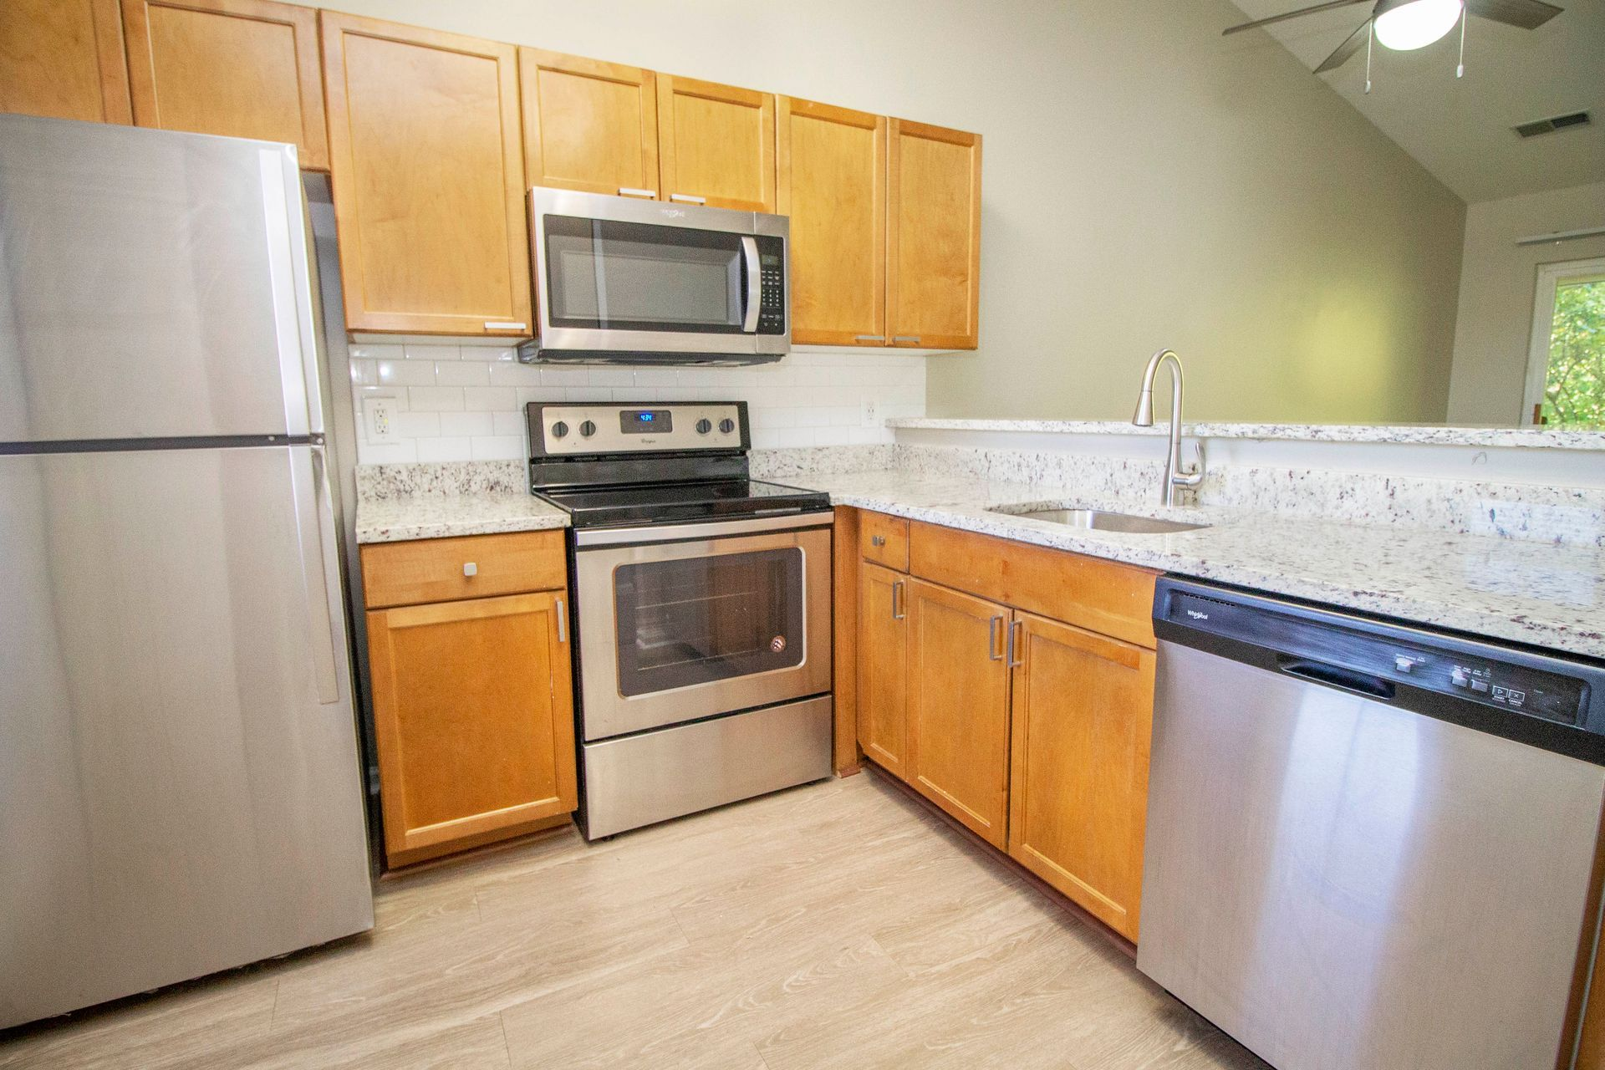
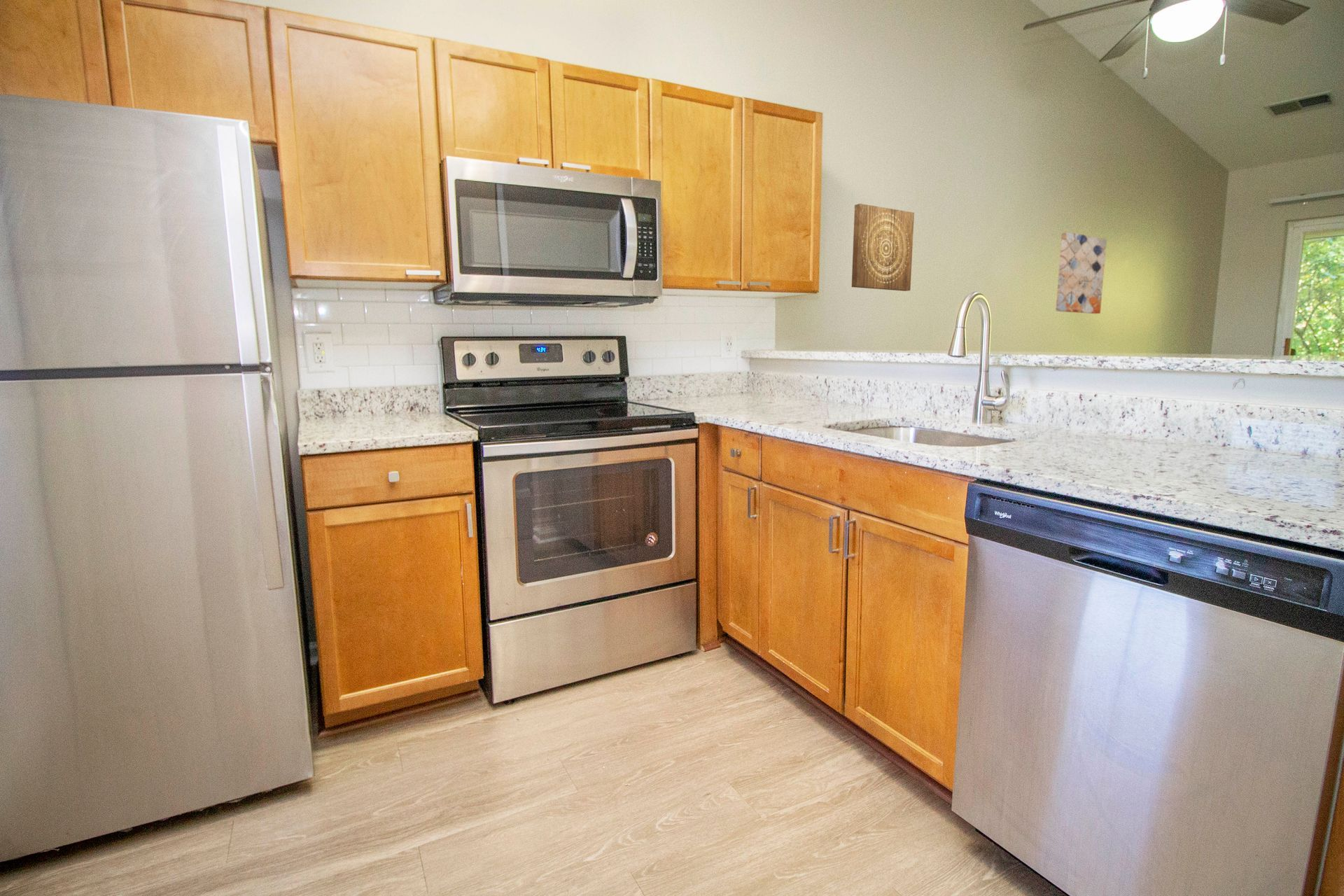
+ wall art (883, 248)
+ wall art (1081, 274)
